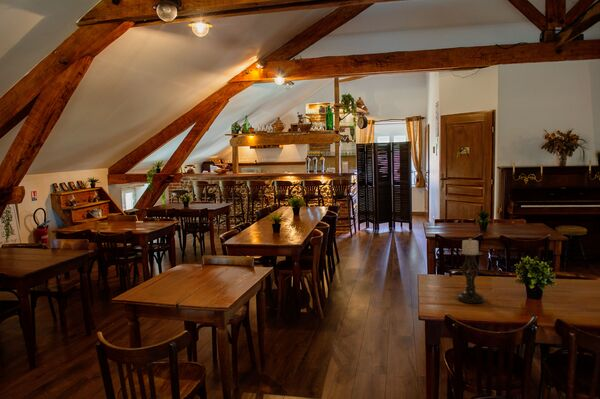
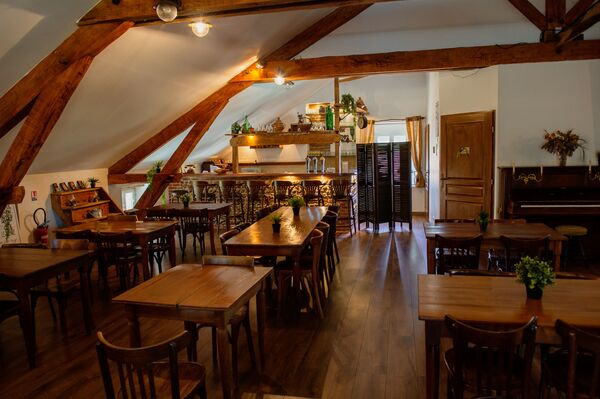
- candle holder (470, 269)
